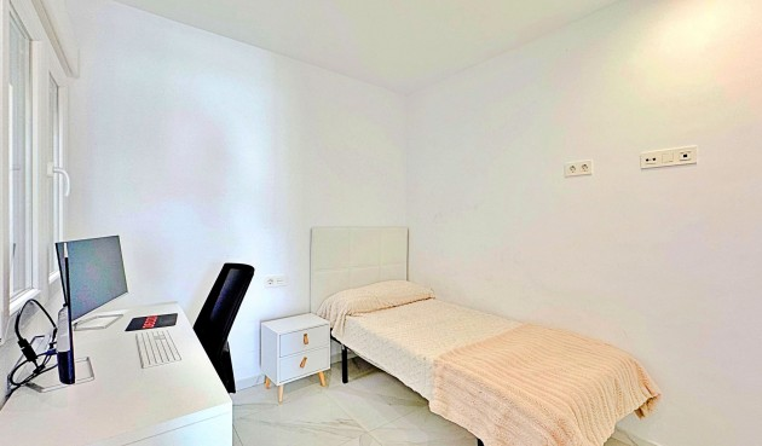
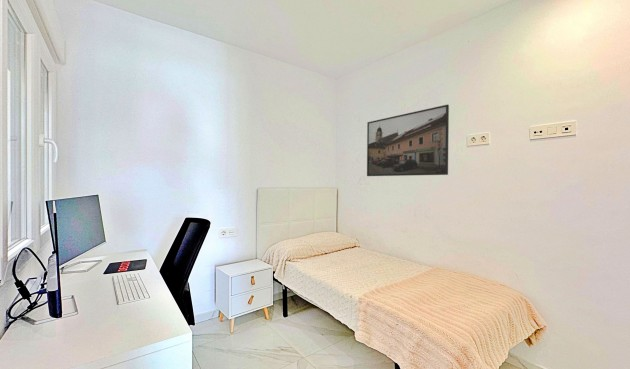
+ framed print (402, 145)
